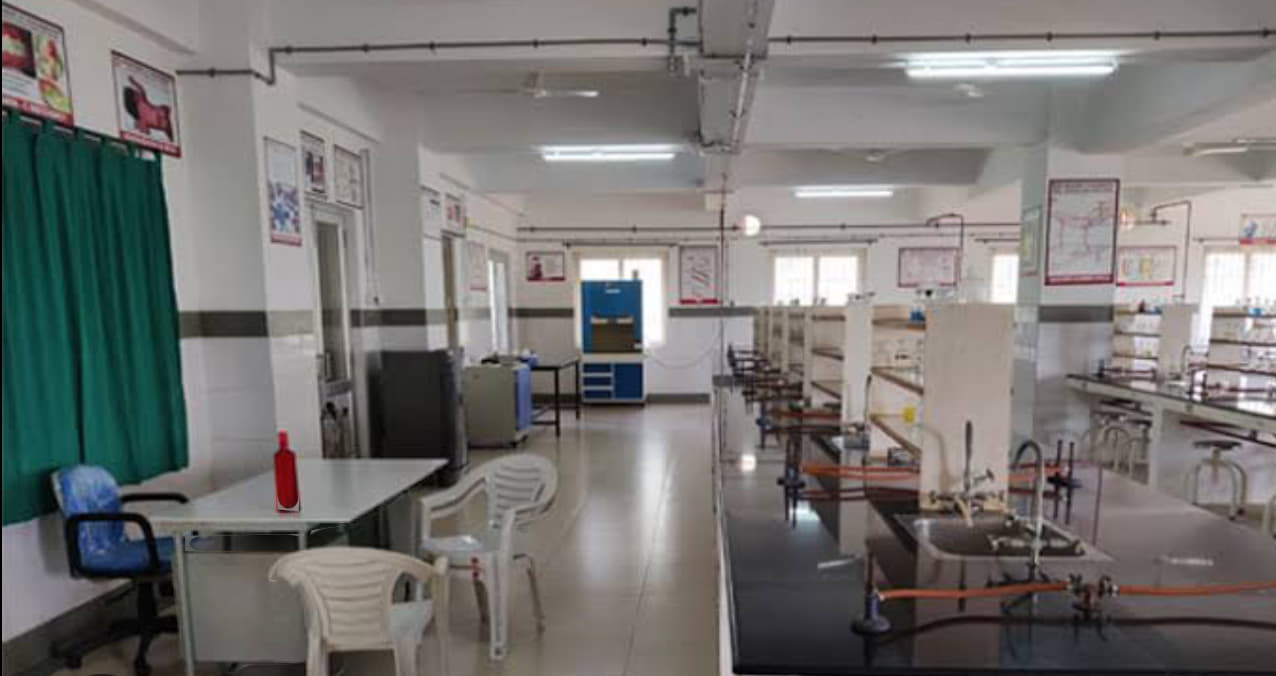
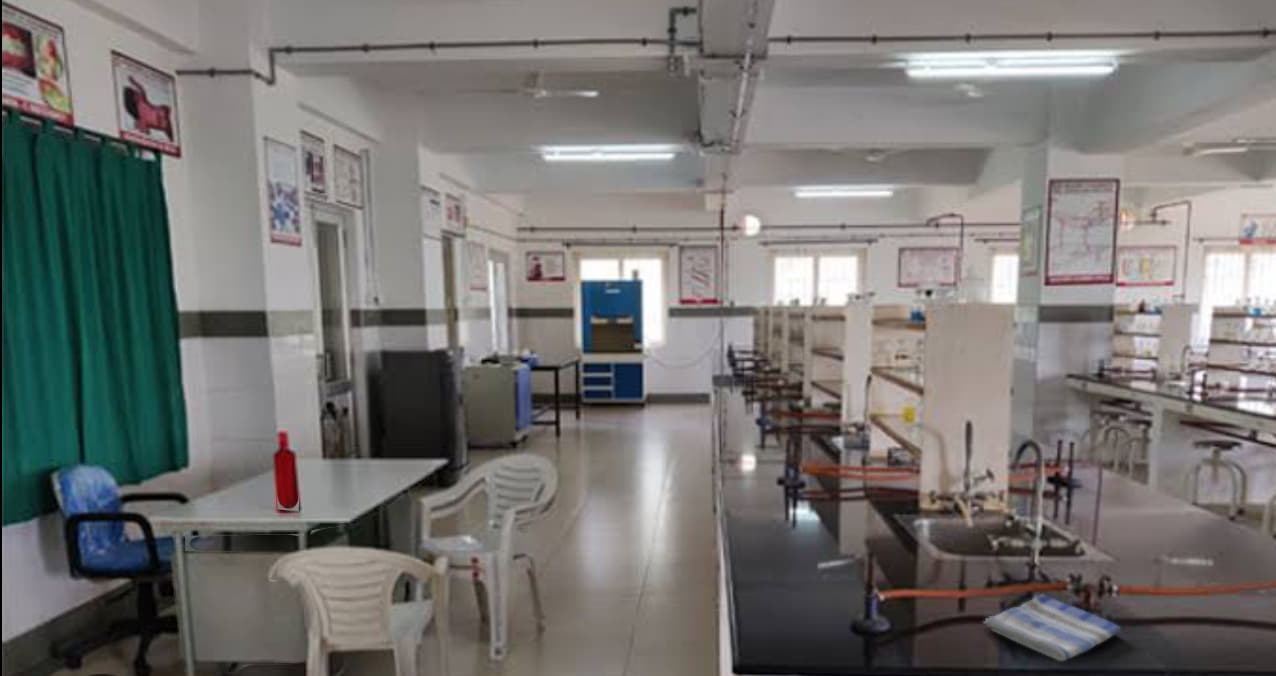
+ dish towel (1051, 624)
